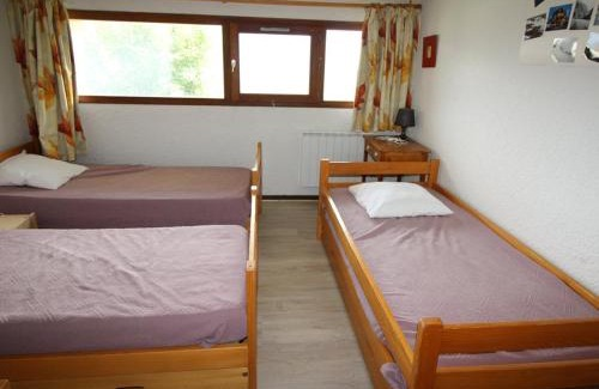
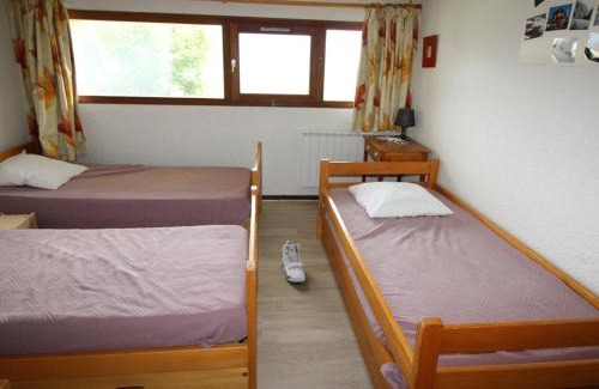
+ sneaker (292, 260)
